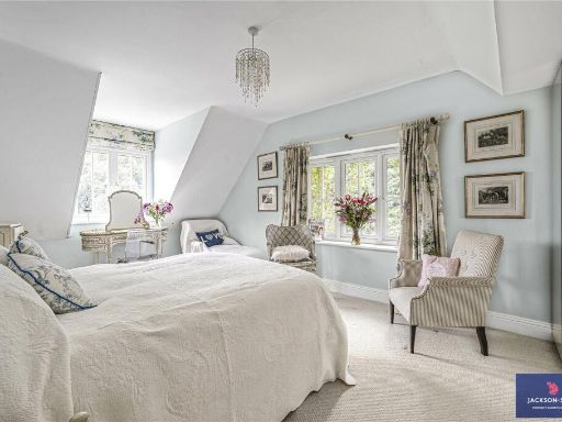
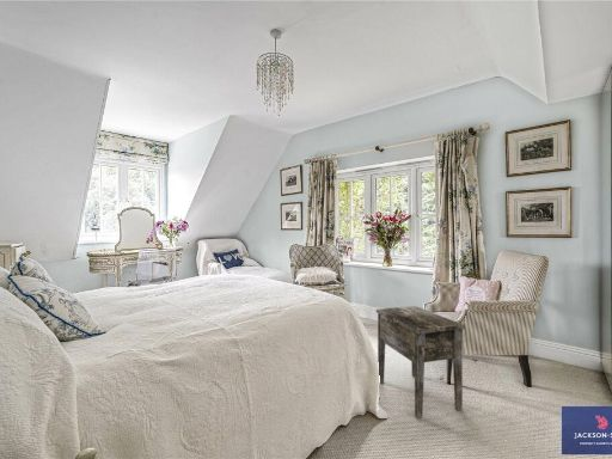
+ side table (416, 355)
